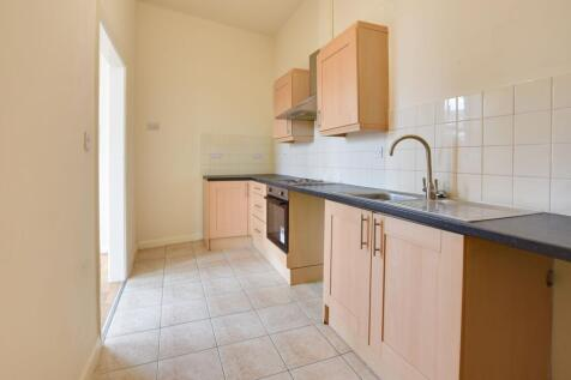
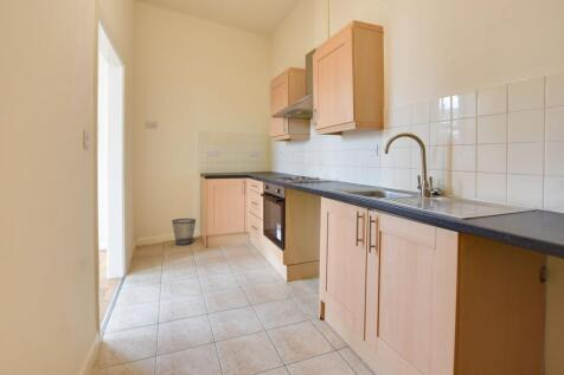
+ wastebasket (184, 231)
